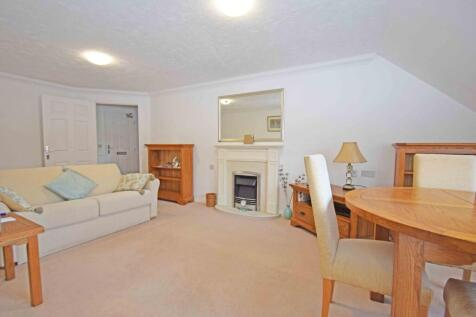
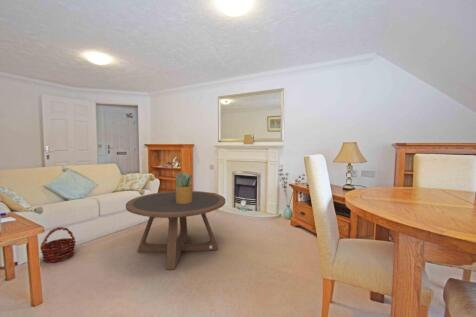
+ potted plant (183, 187)
+ coffee table (177, 223)
+ basket (58, 242)
